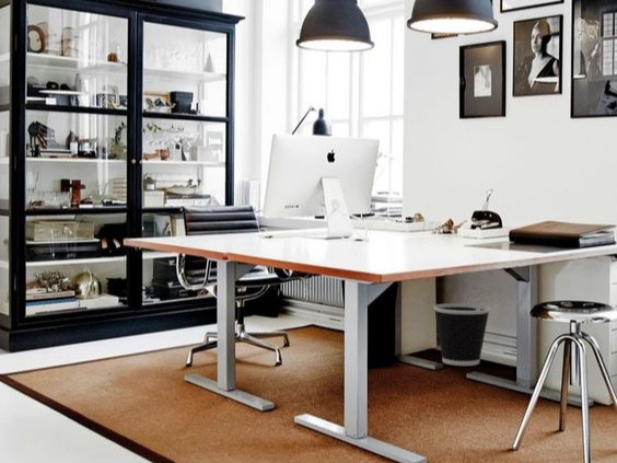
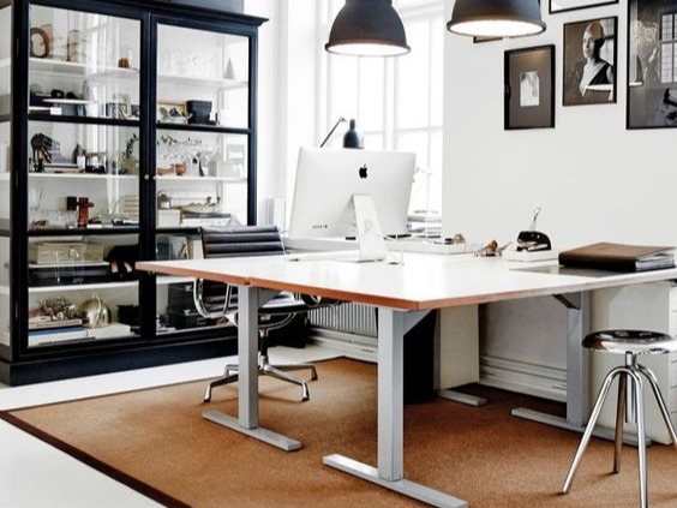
- wastebasket (461, 334)
